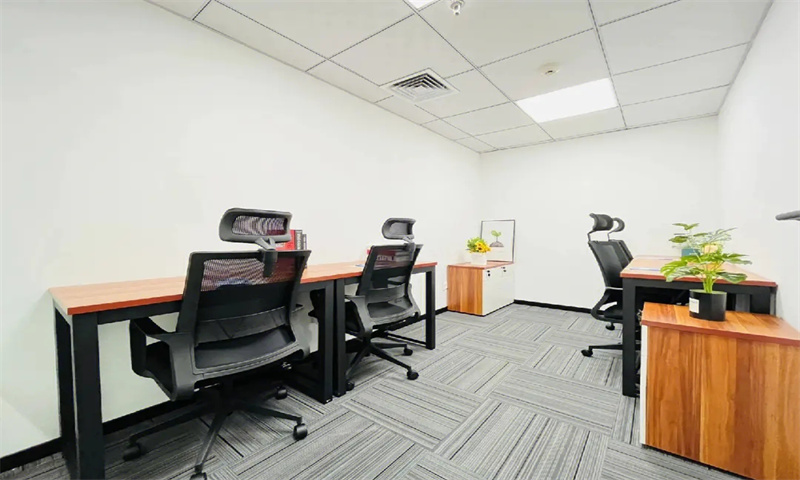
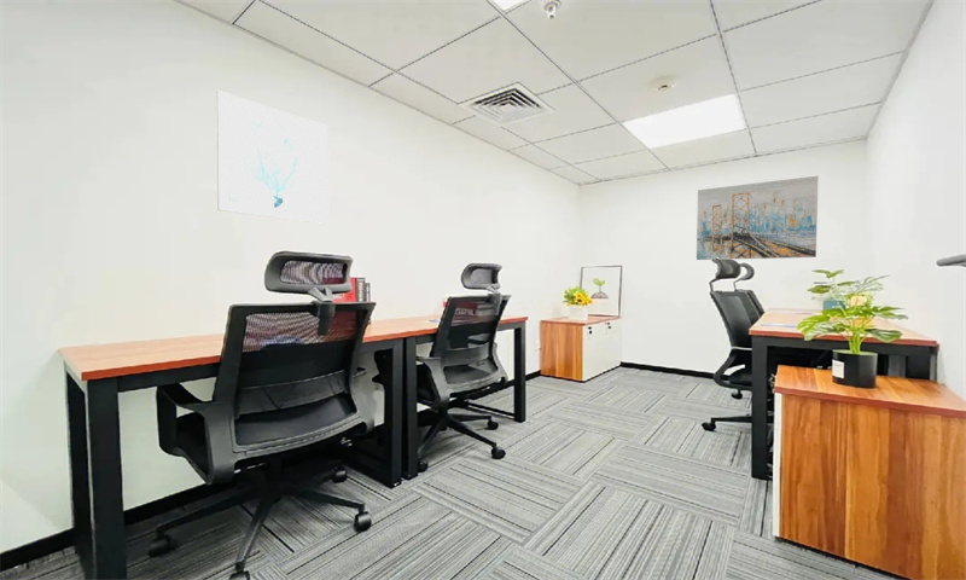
+ wall art (752, 221)
+ wall art (278, 163)
